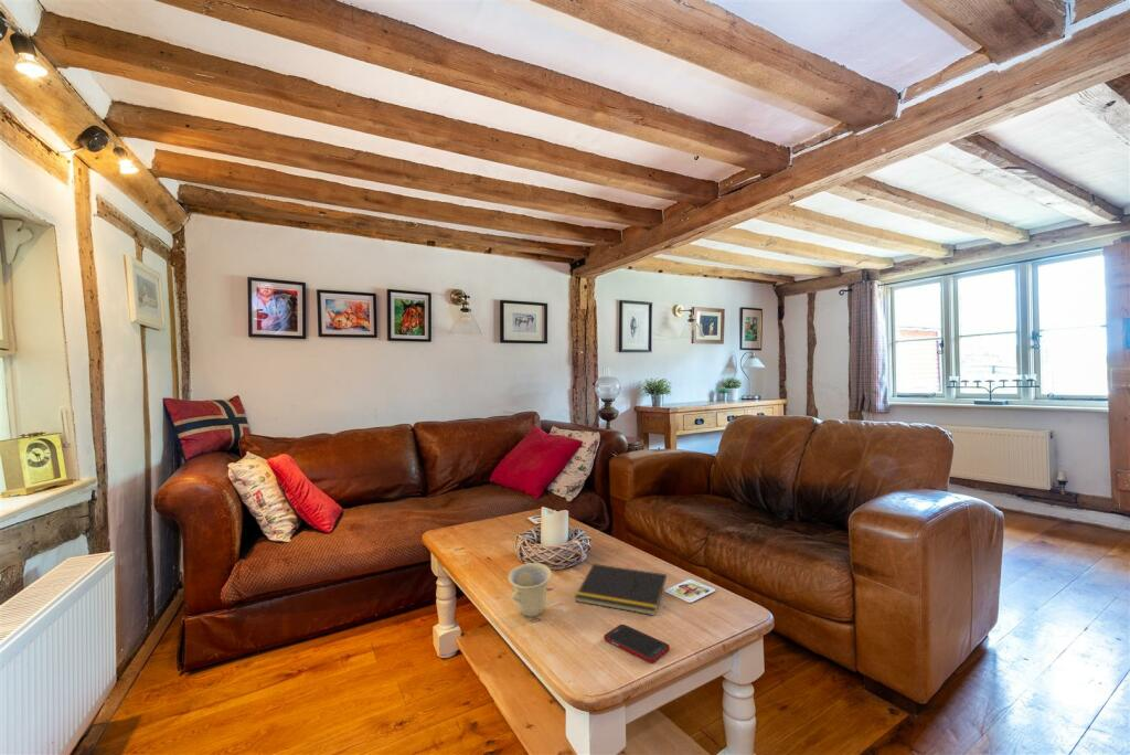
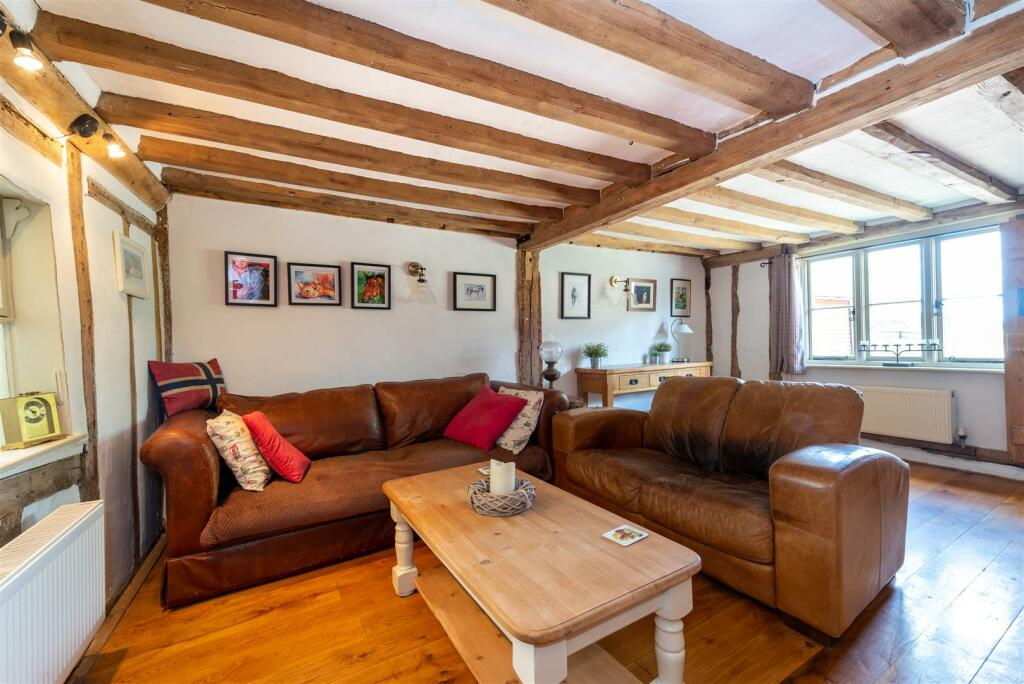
- cell phone (636, 642)
- notepad (621, 587)
- cup (530, 593)
